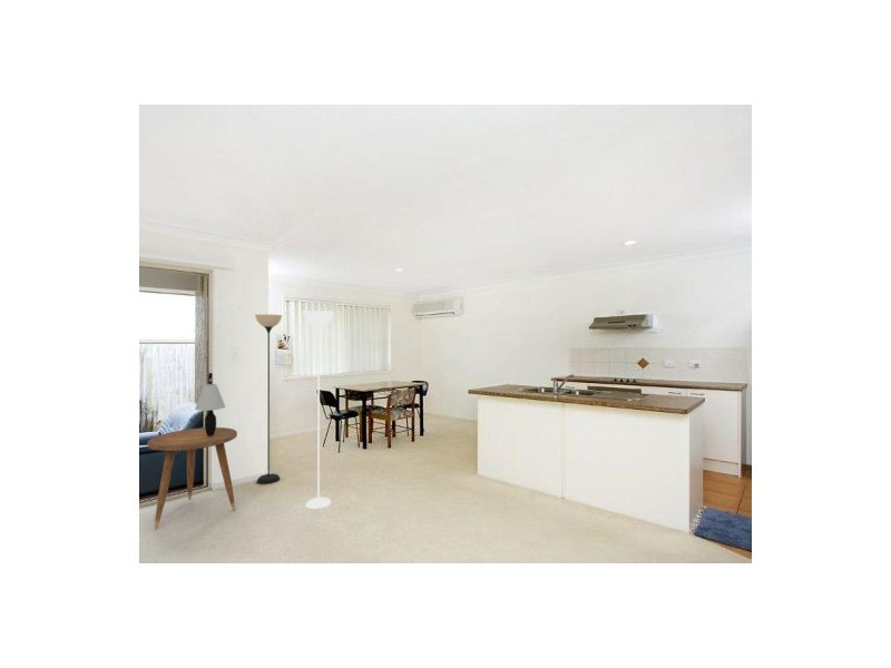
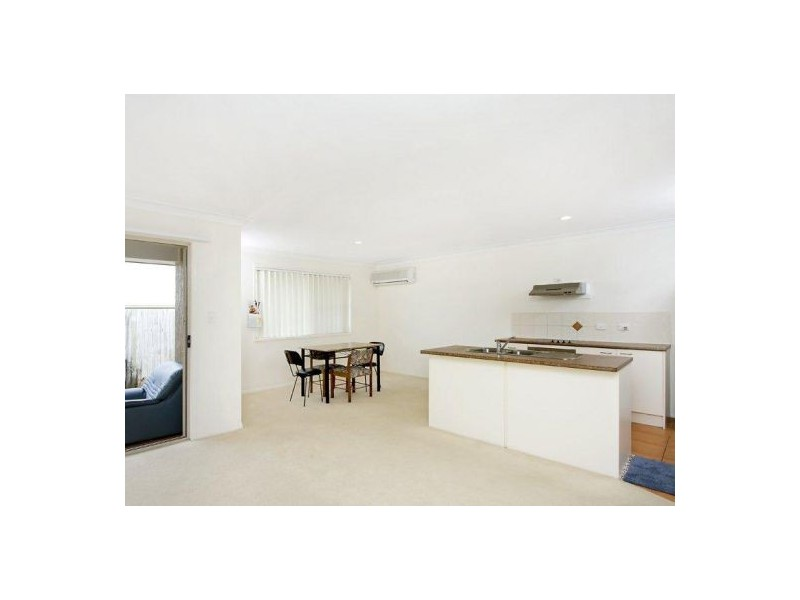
- side table (193, 474)
- table lamp (210, 409)
- floor lamp (268, 402)
